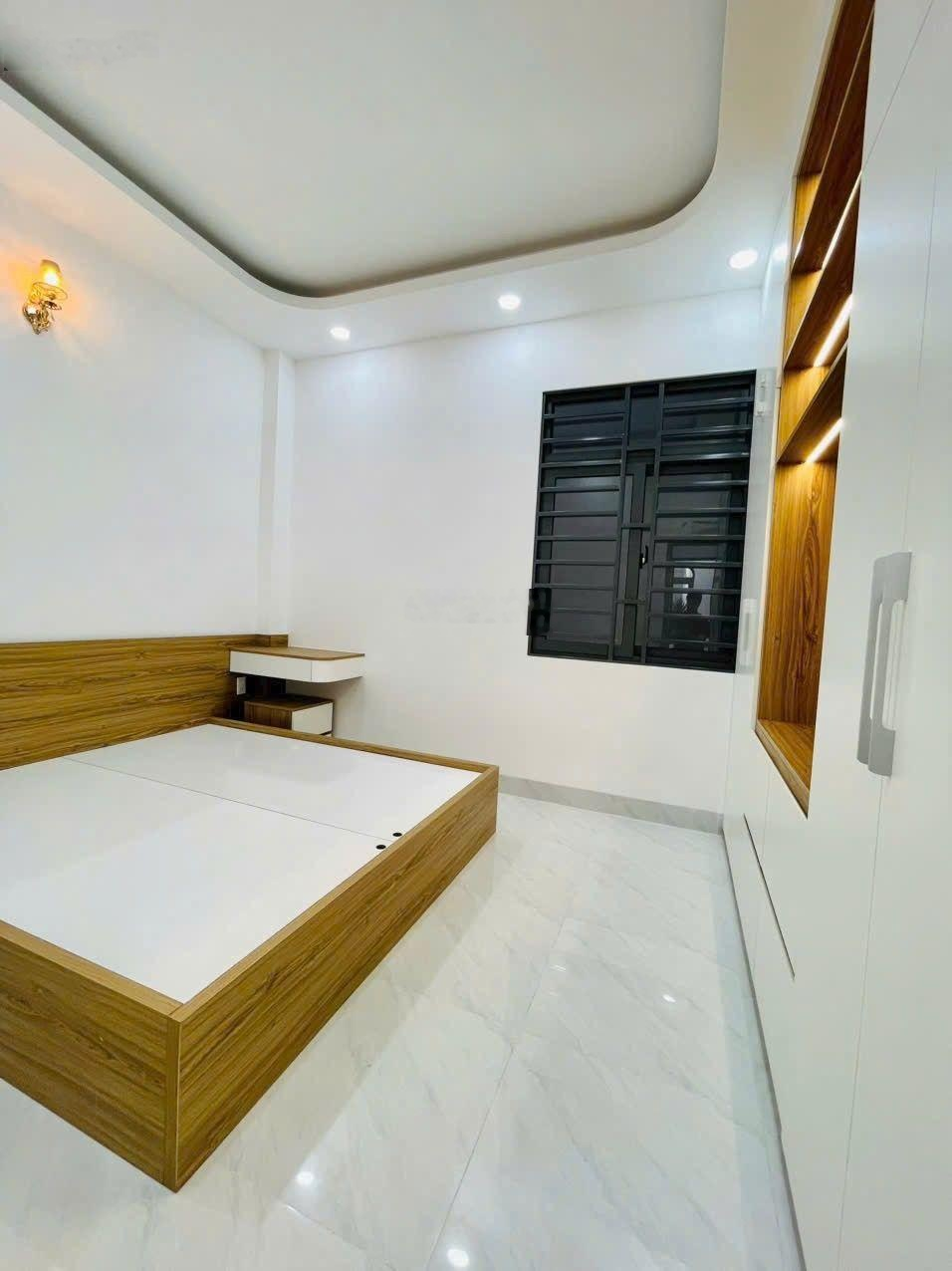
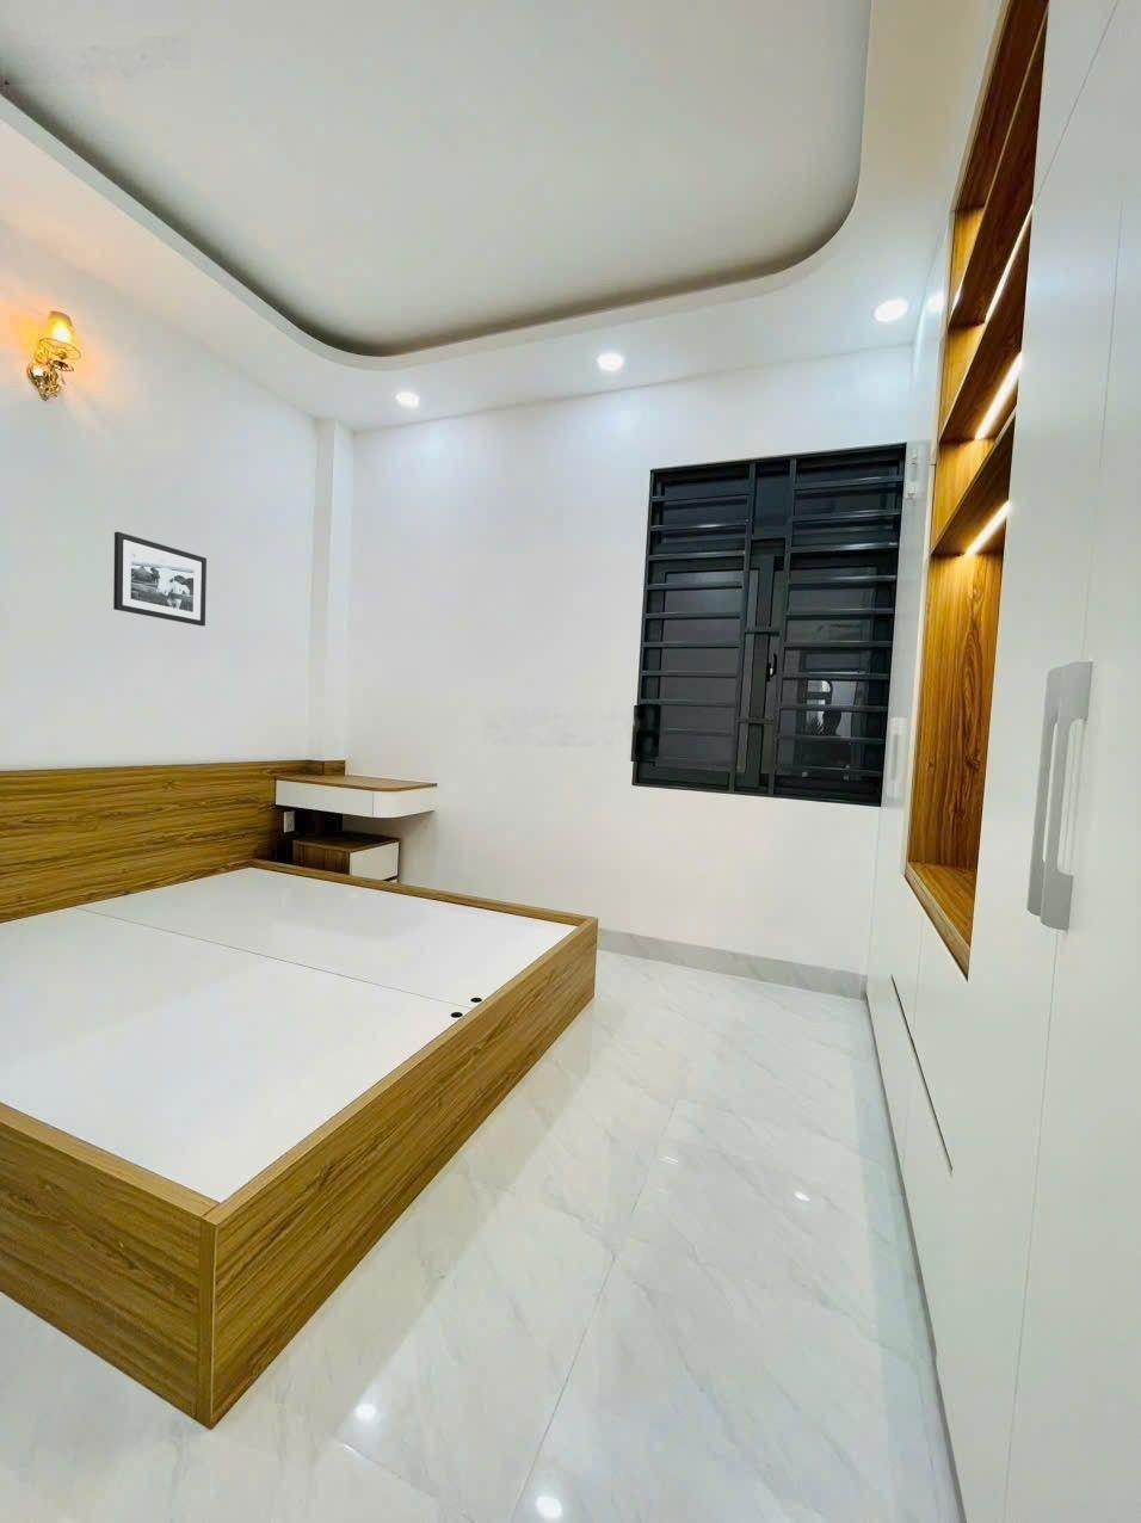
+ picture frame (162, 581)
